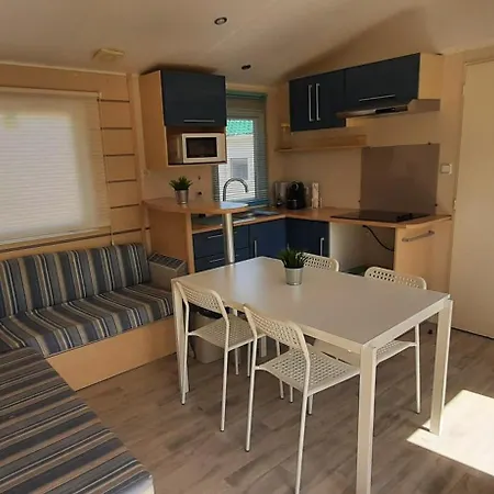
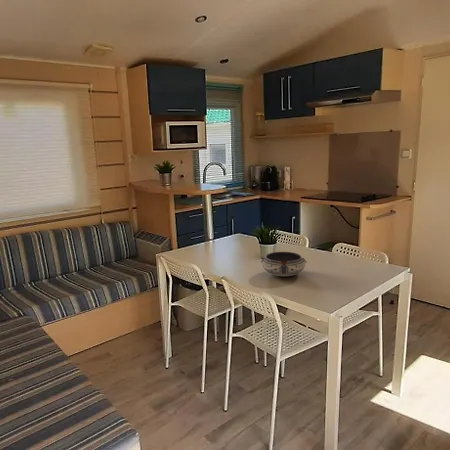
+ bowl (283, 265)
